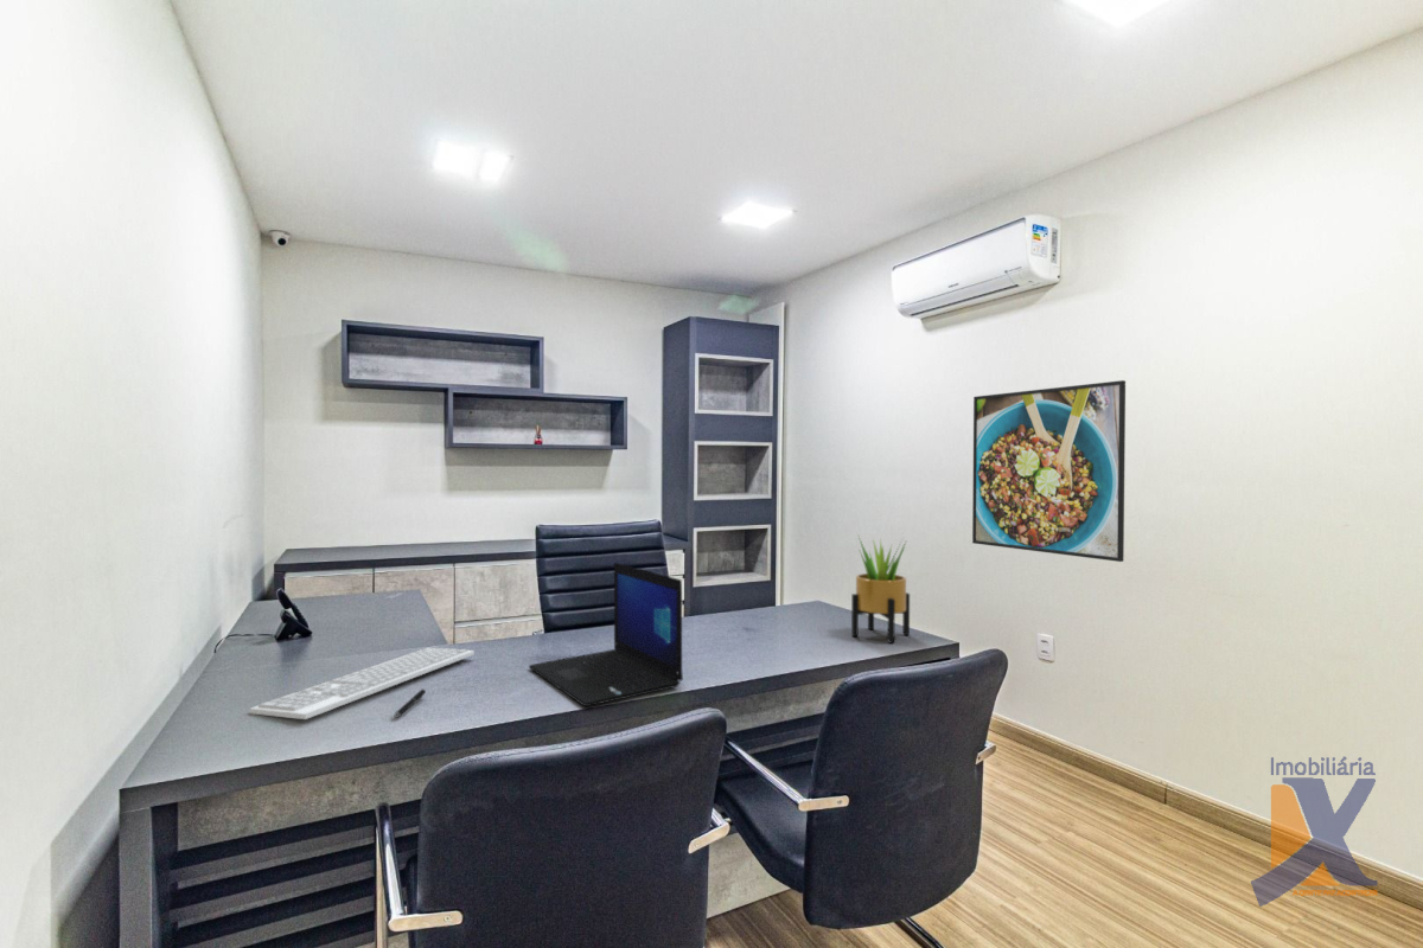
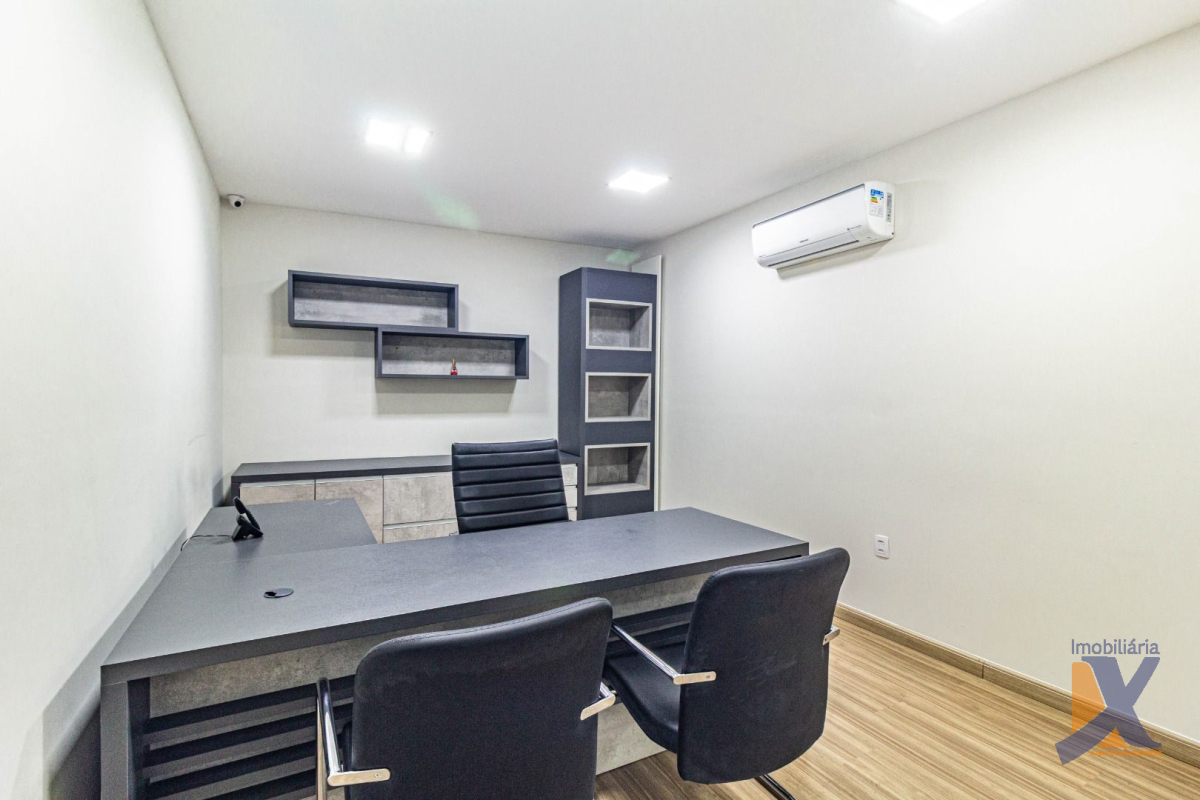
- potted plant (880, 585)
- keyboard (376, 677)
- pen (409, 703)
- laptop (614, 626)
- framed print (1040, 470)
